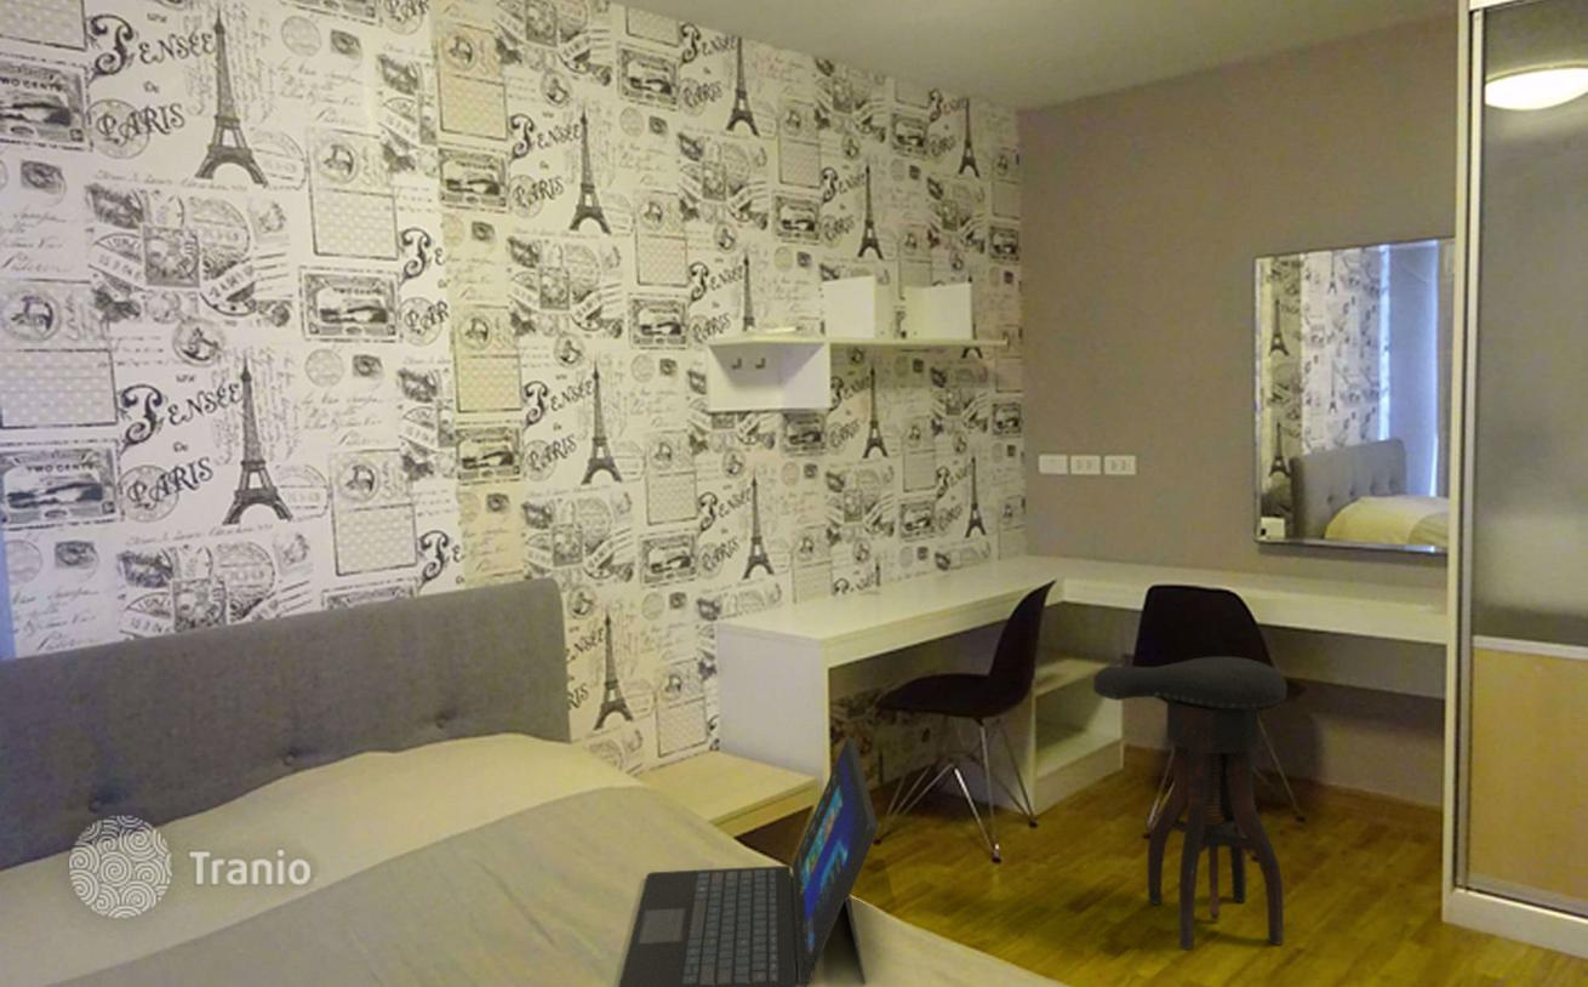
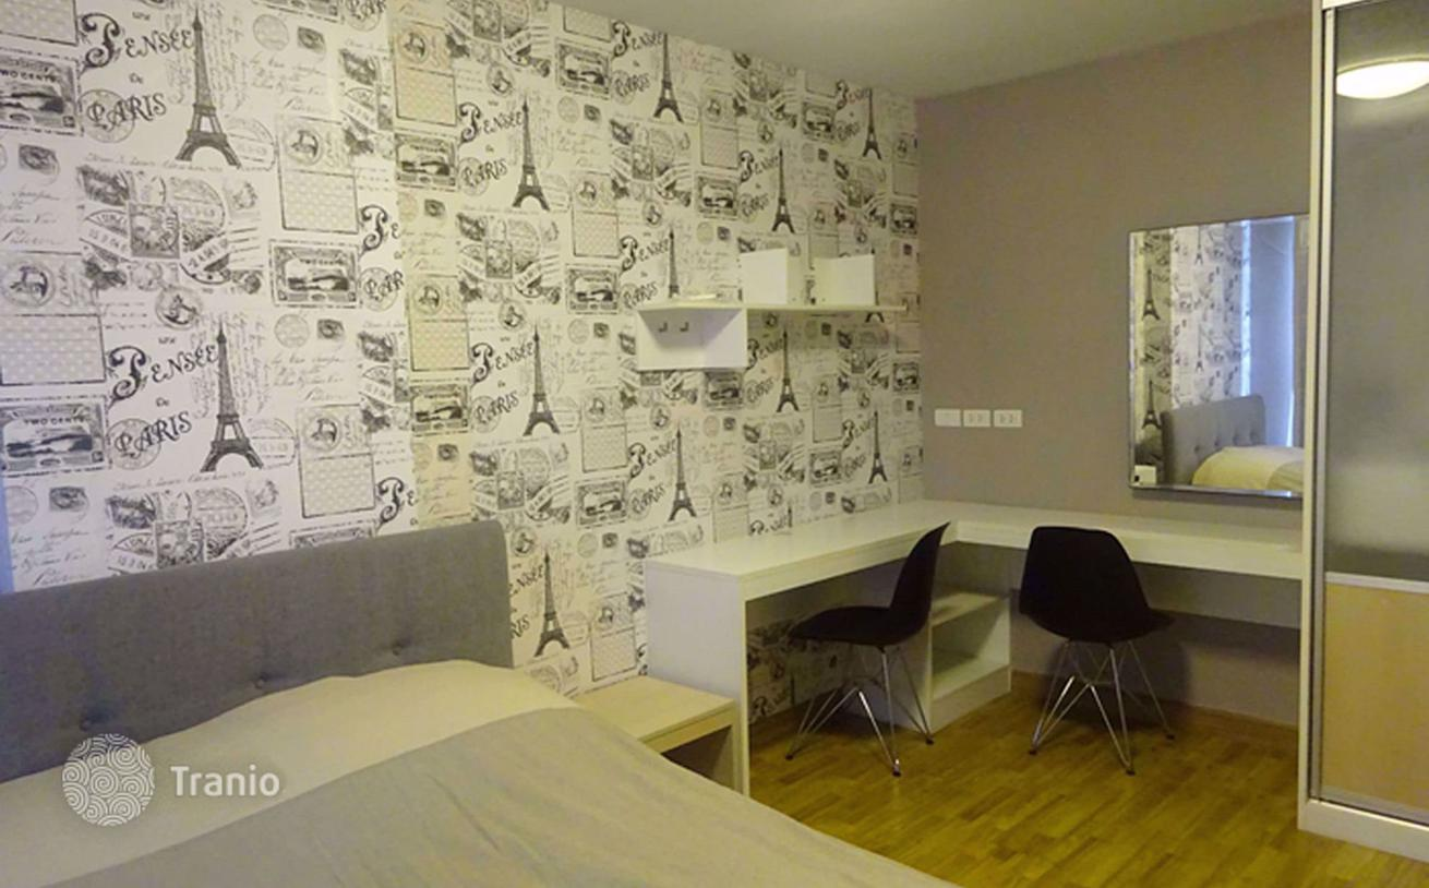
- stool (1193, 791)
- laptop (748, 867)
